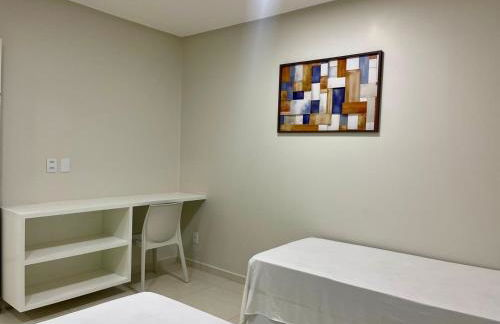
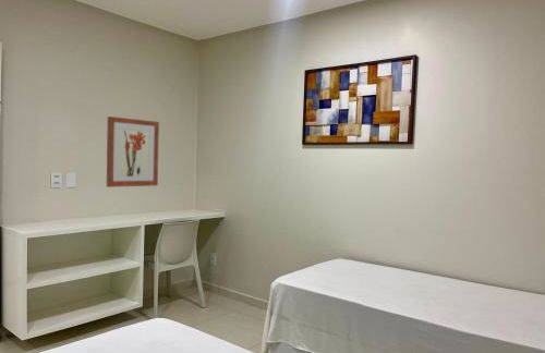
+ wall art (133, 153)
